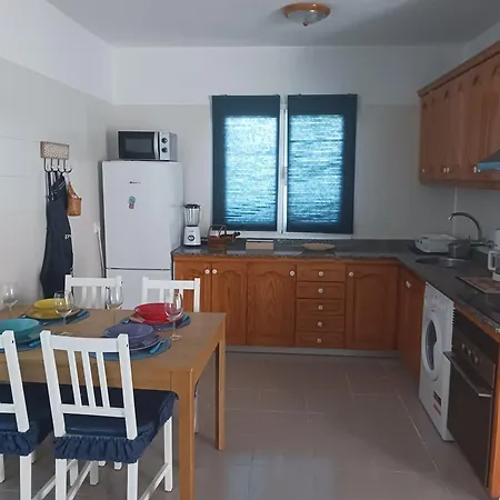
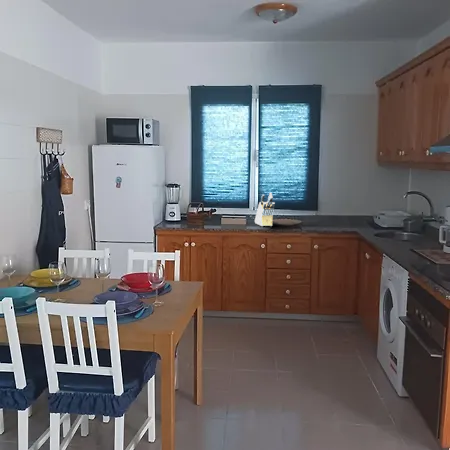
+ knife block (264, 208)
